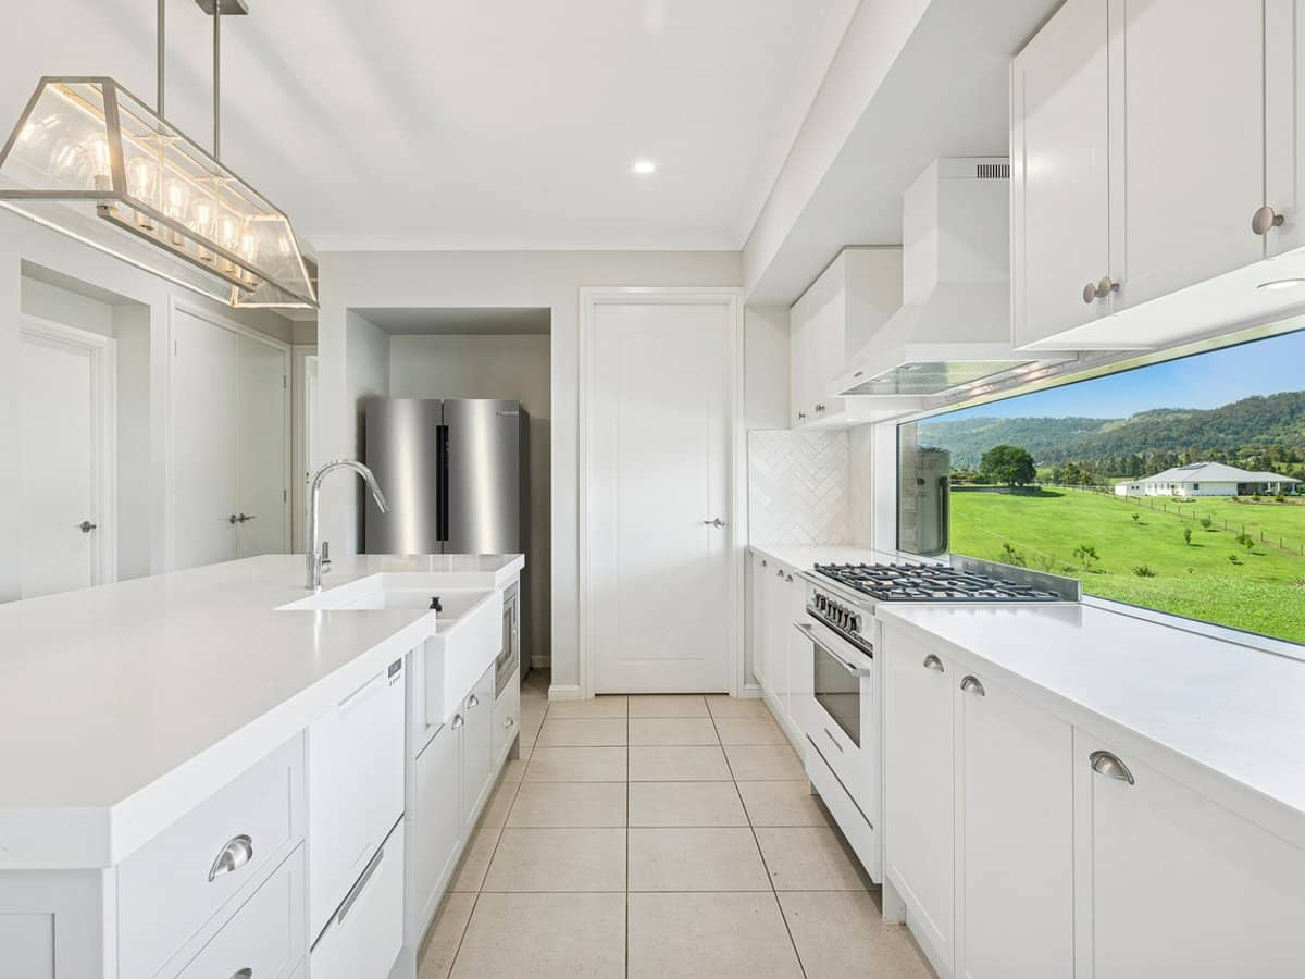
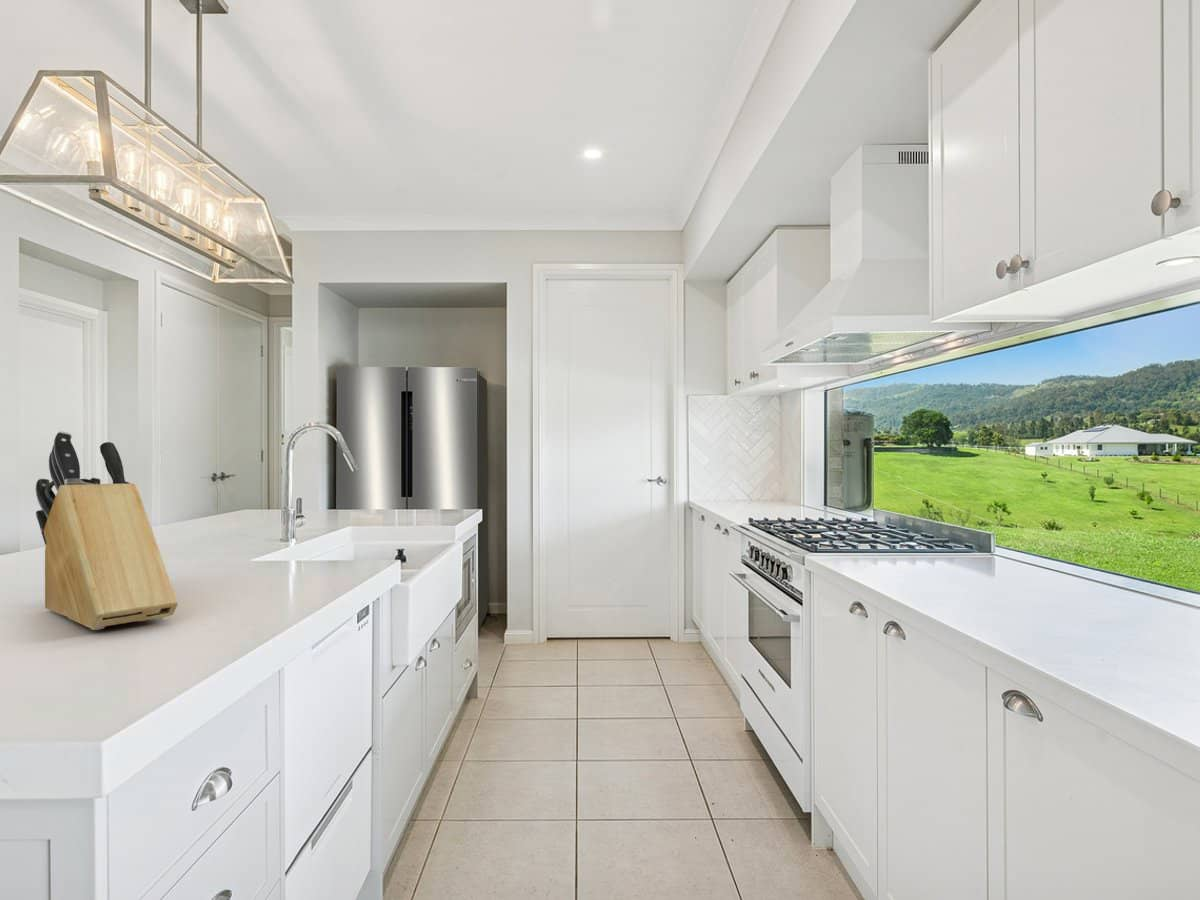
+ knife block (100, 521)
